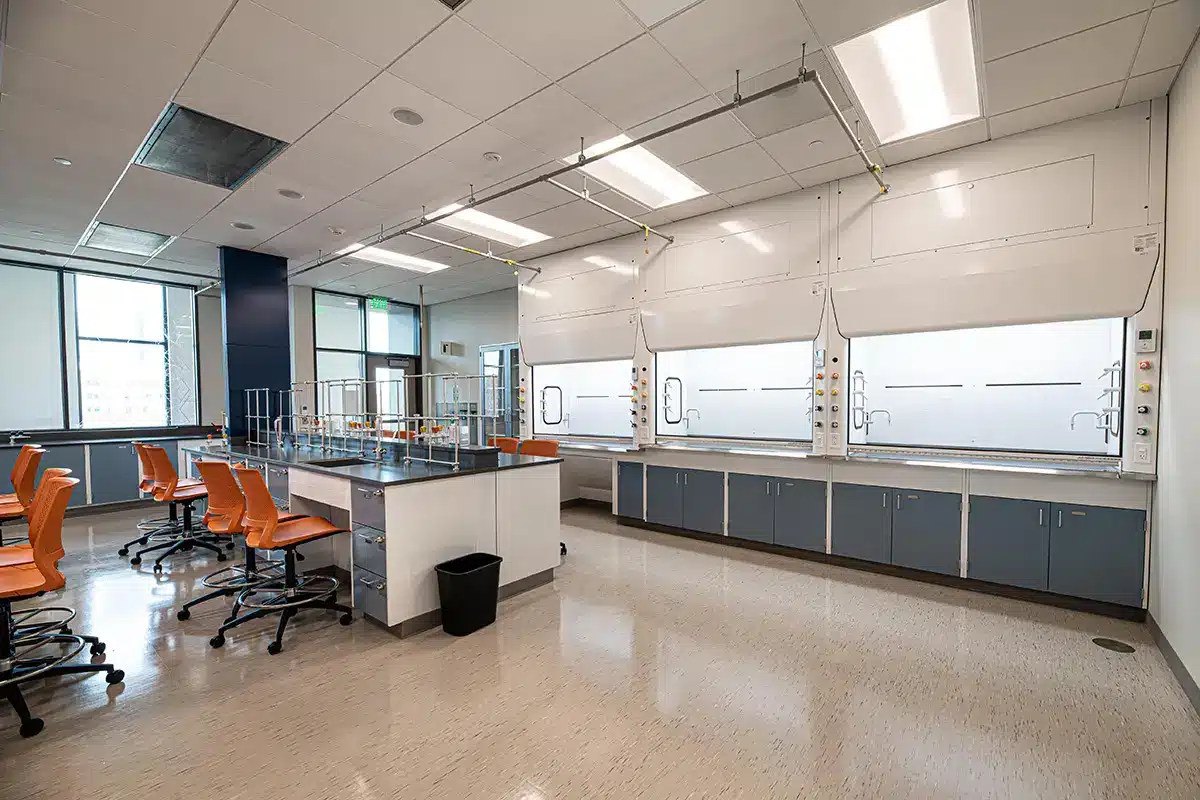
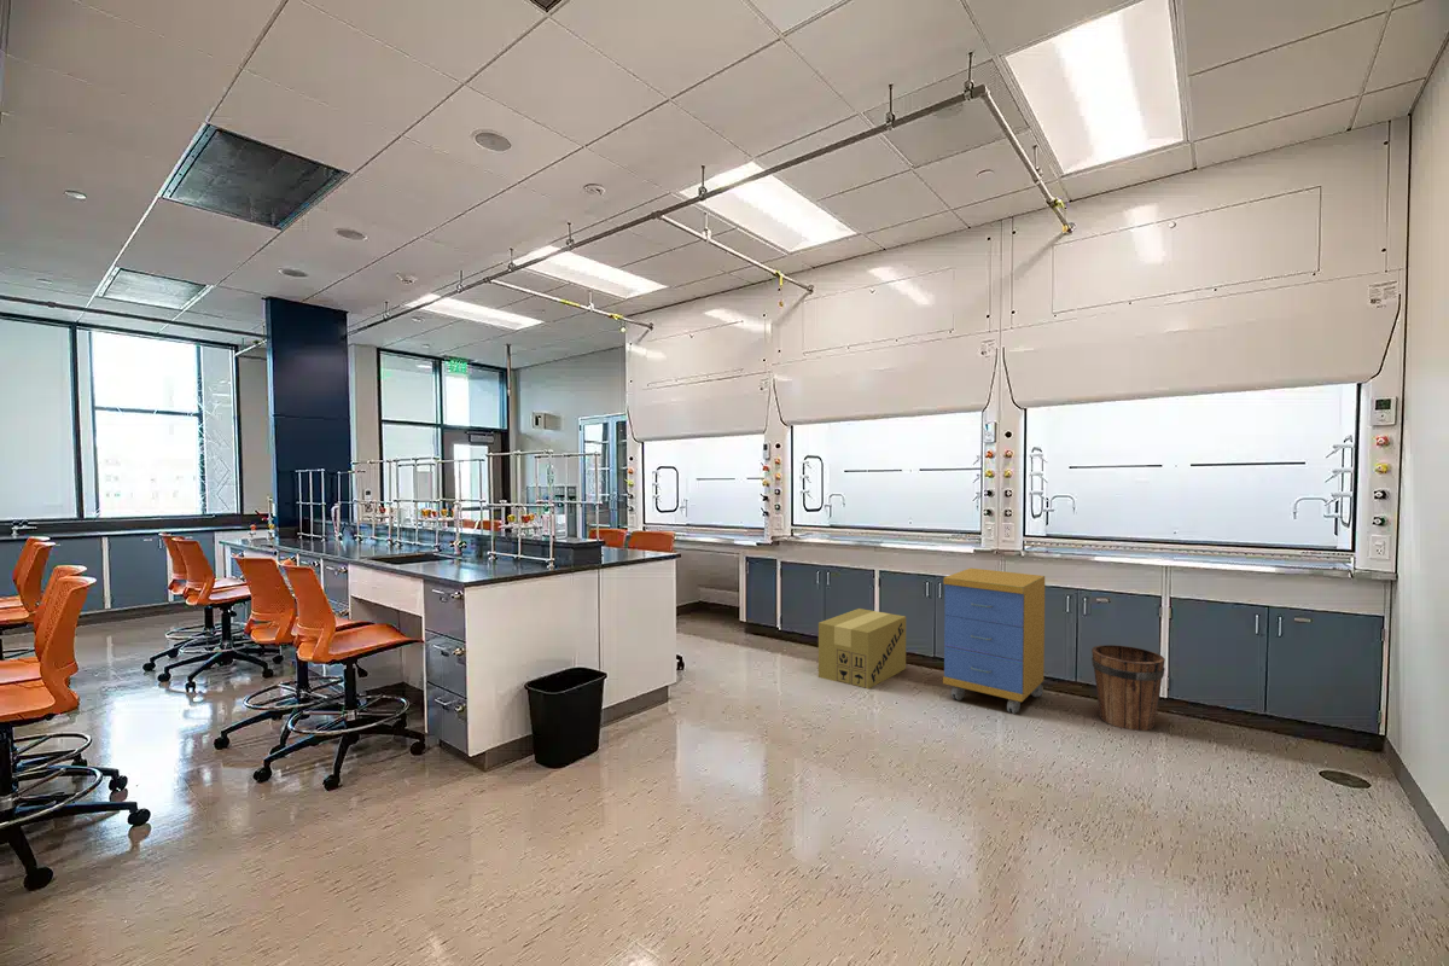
+ storage cabinet (994, 636)
+ cardboard box (862, 646)
+ bucket (1127, 687)
